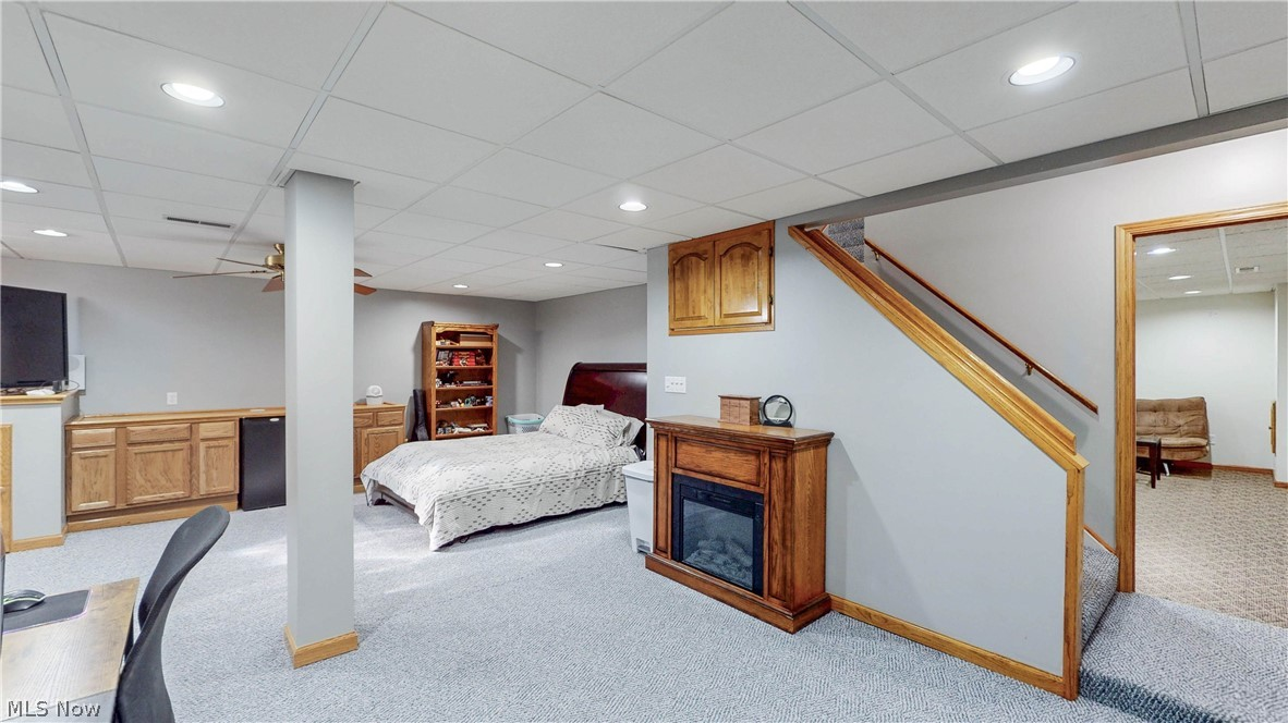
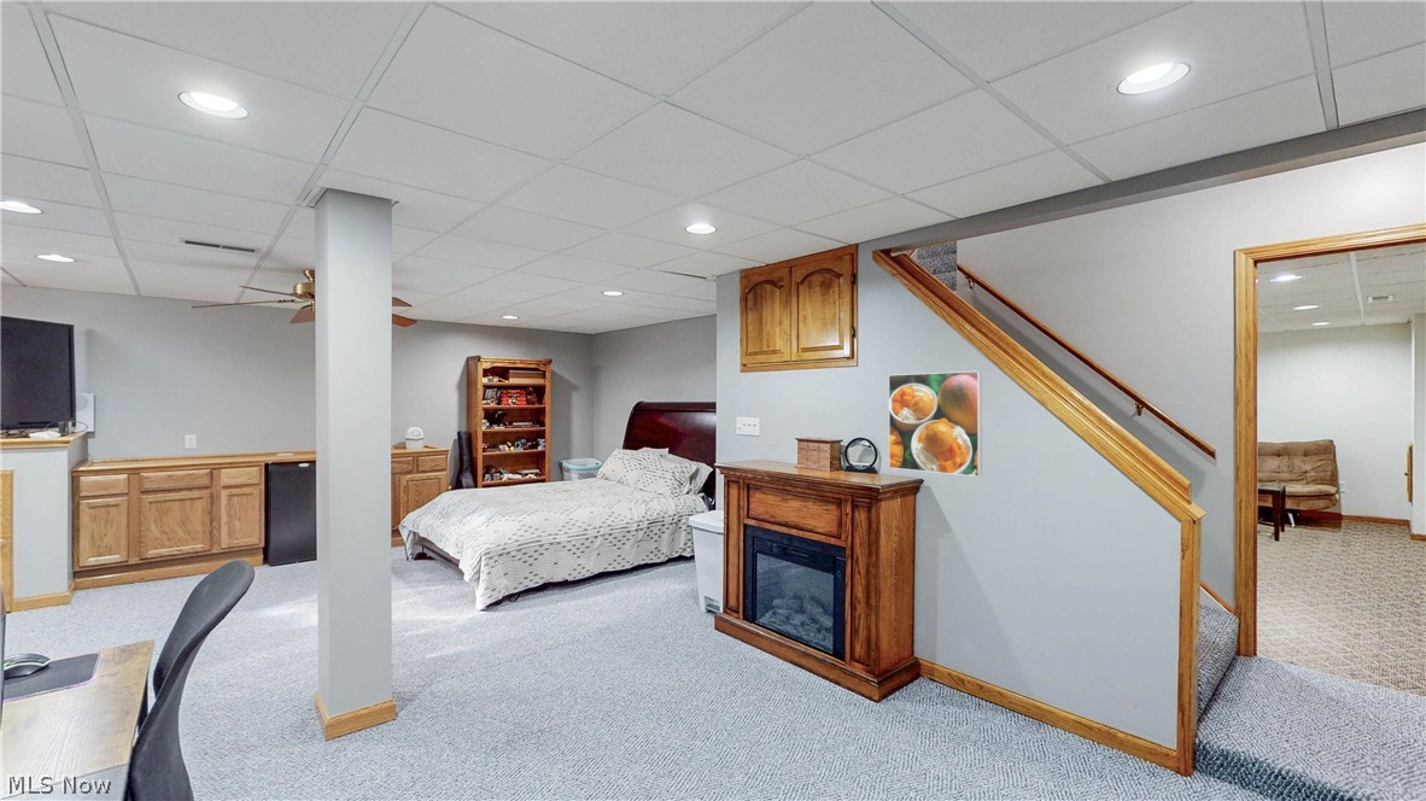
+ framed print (931, 422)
